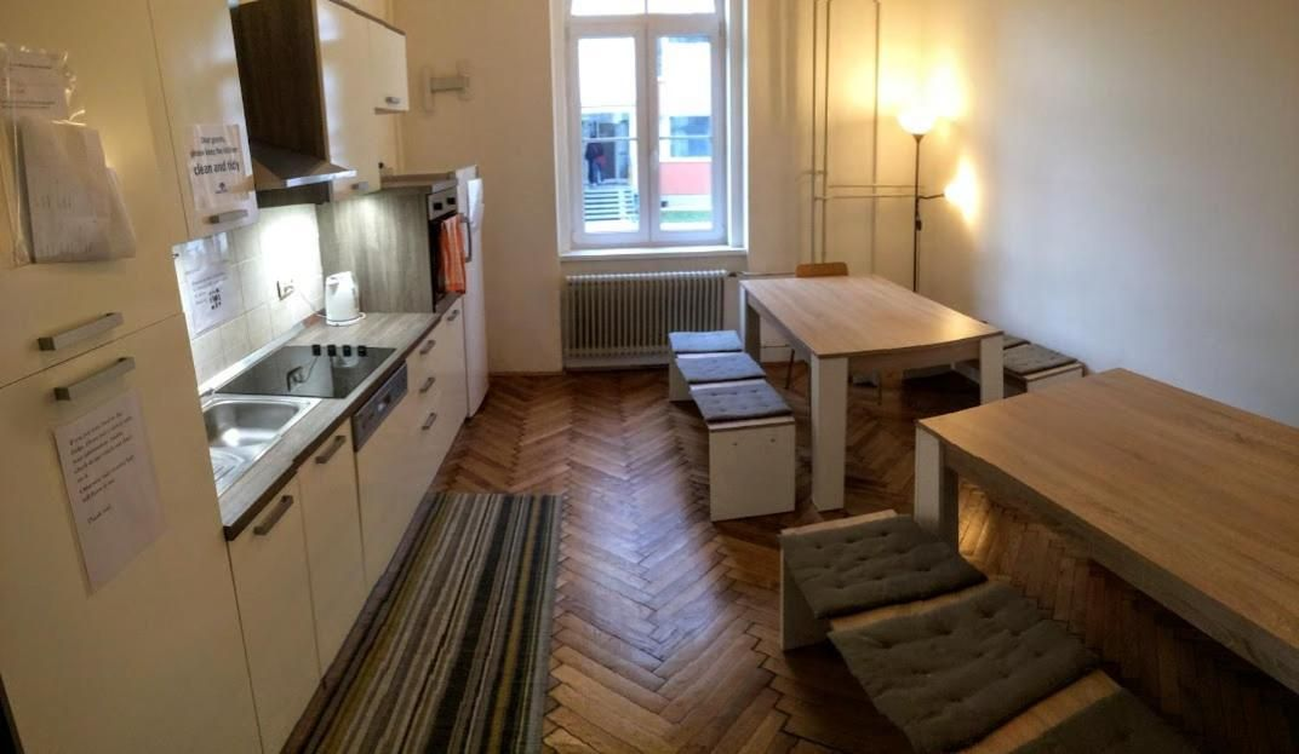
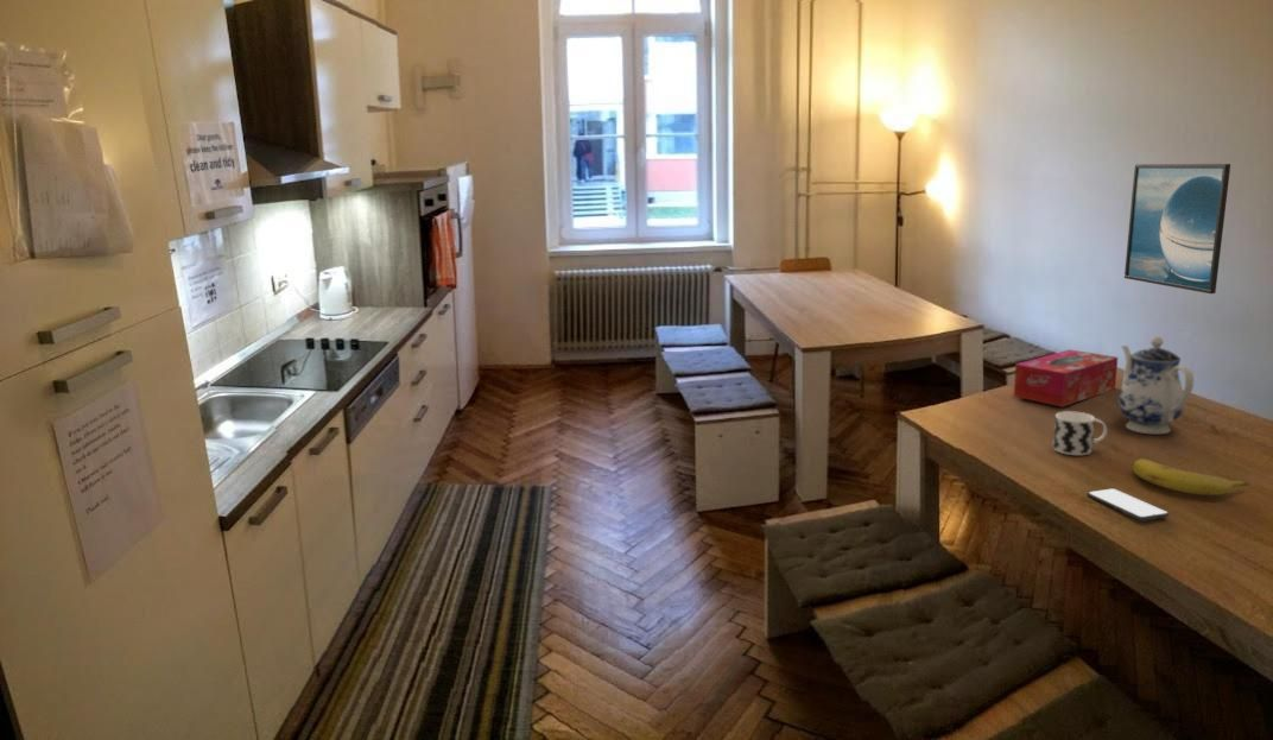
+ cup (1079, 432)
+ smartphone (1126, 504)
+ teapot (1152, 382)
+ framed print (1172, 226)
+ tissue box (1065, 377)
+ fruit (1188, 472)
